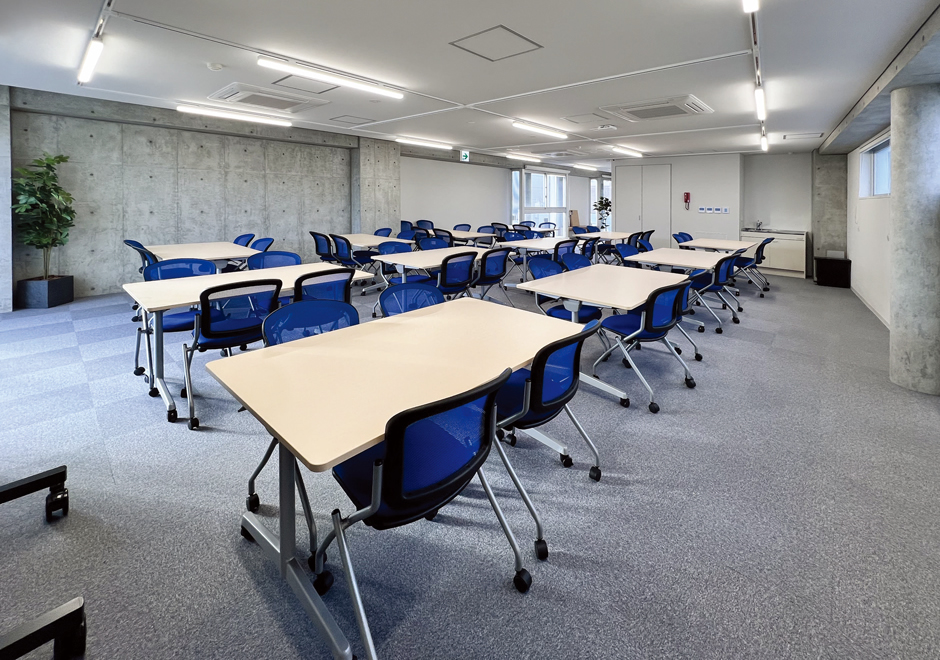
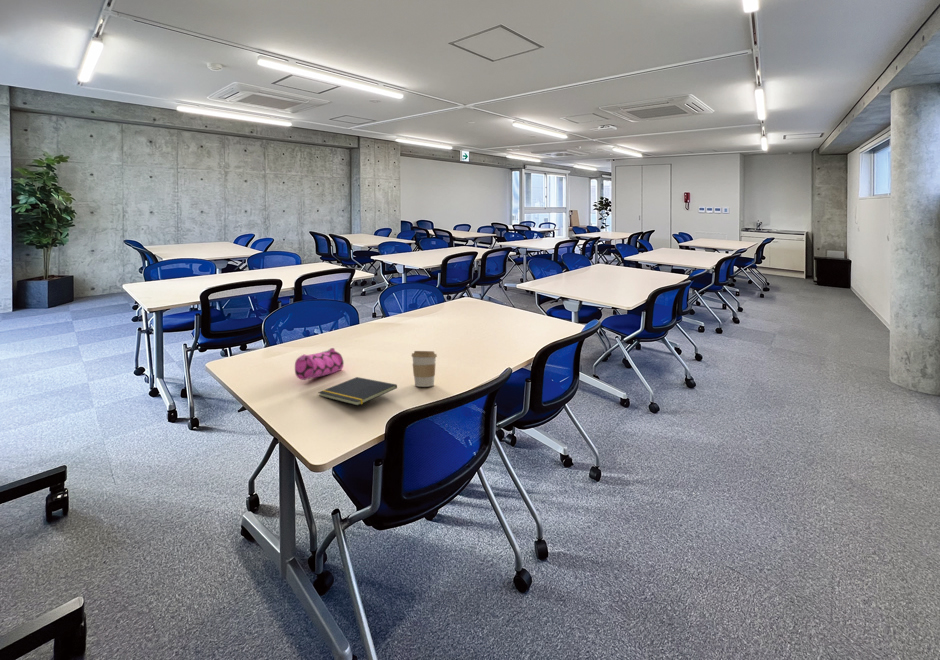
+ notepad (357, 390)
+ pencil case (319, 363)
+ coffee cup (424, 367)
